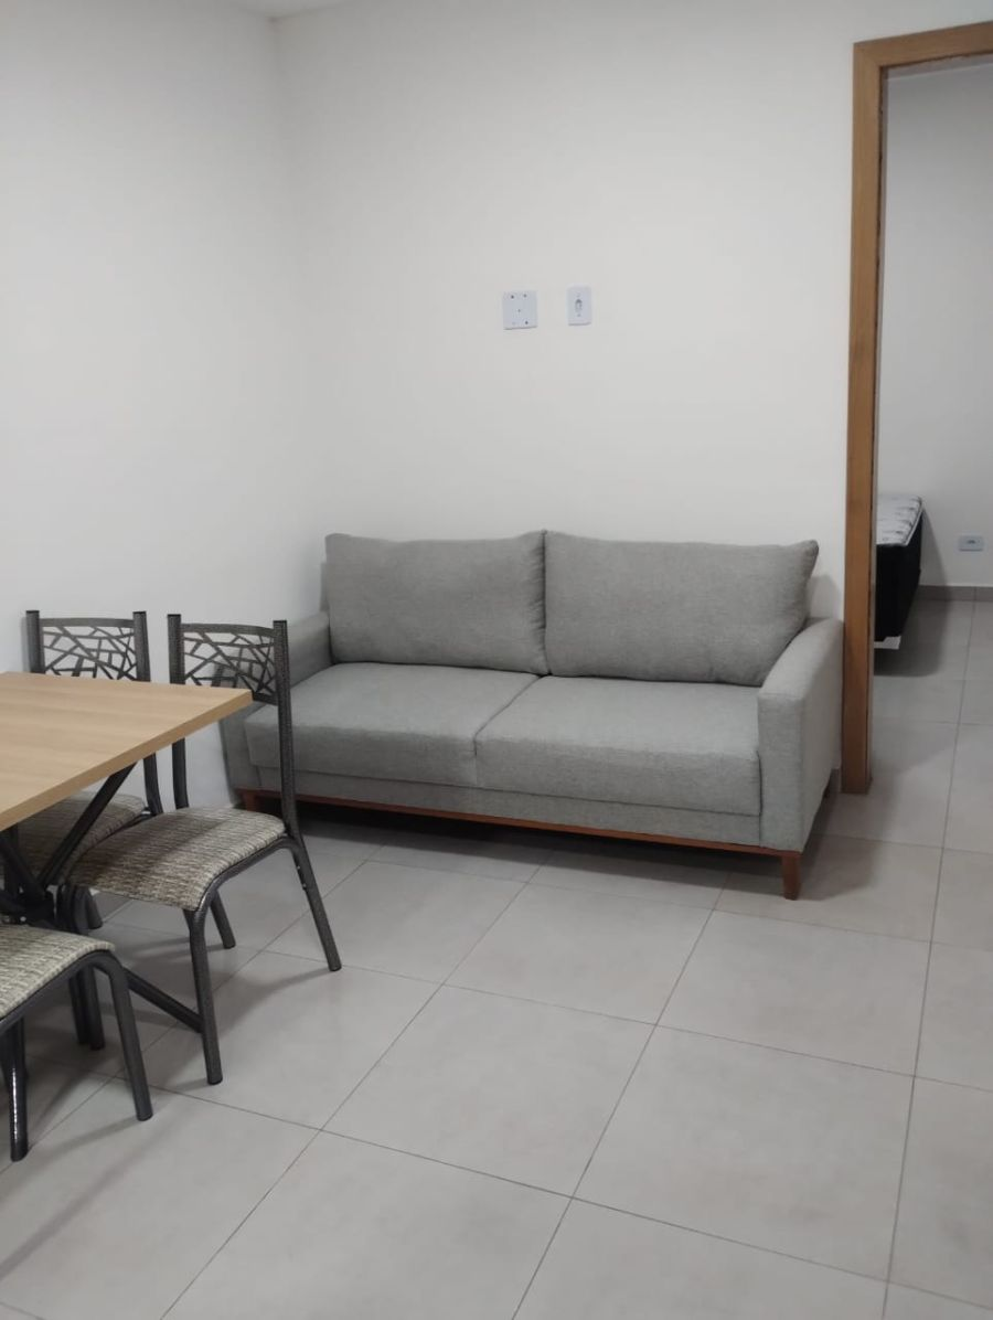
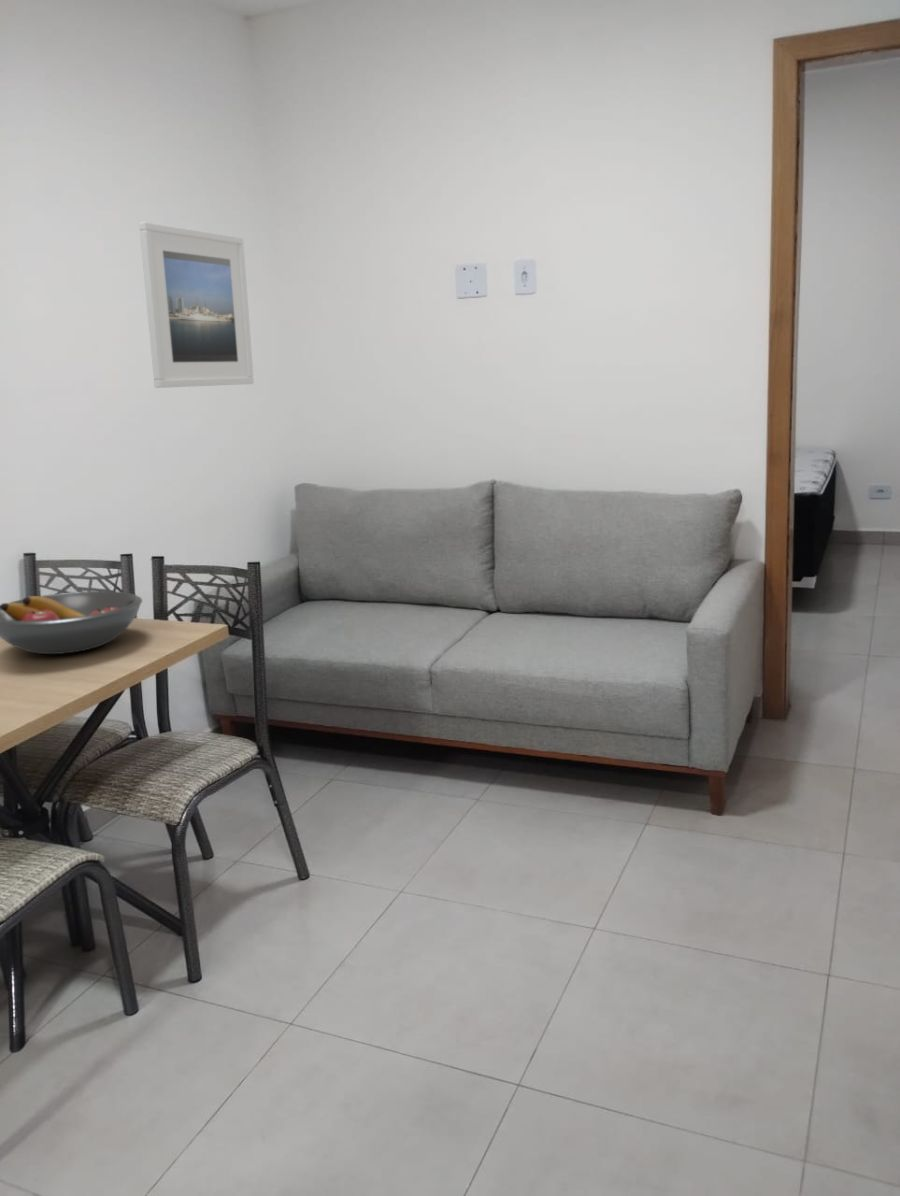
+ fruit bowl (66, 620)
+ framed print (201, 309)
